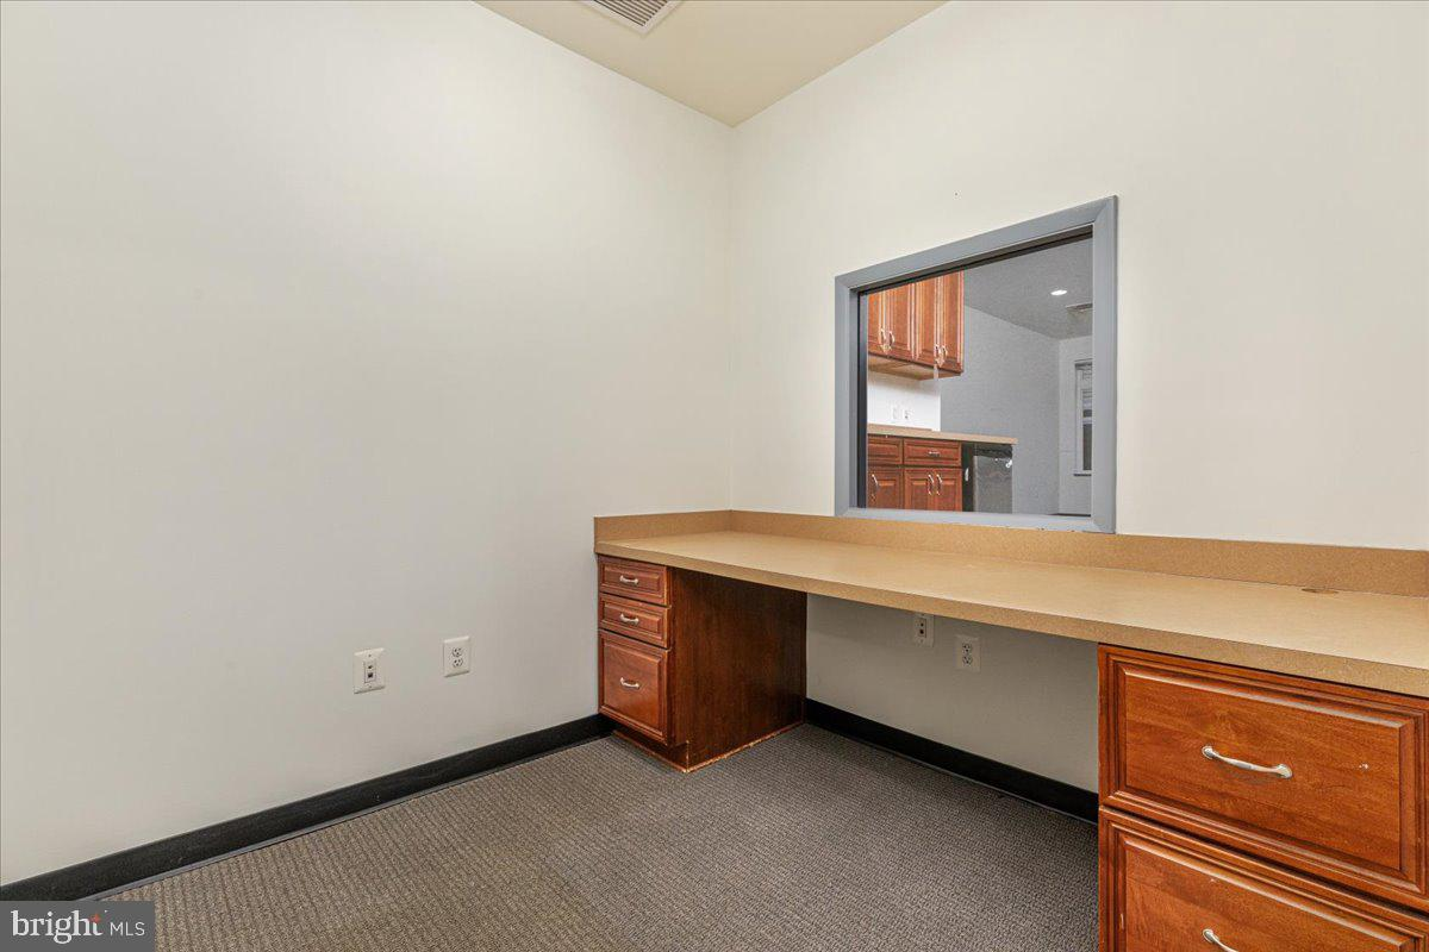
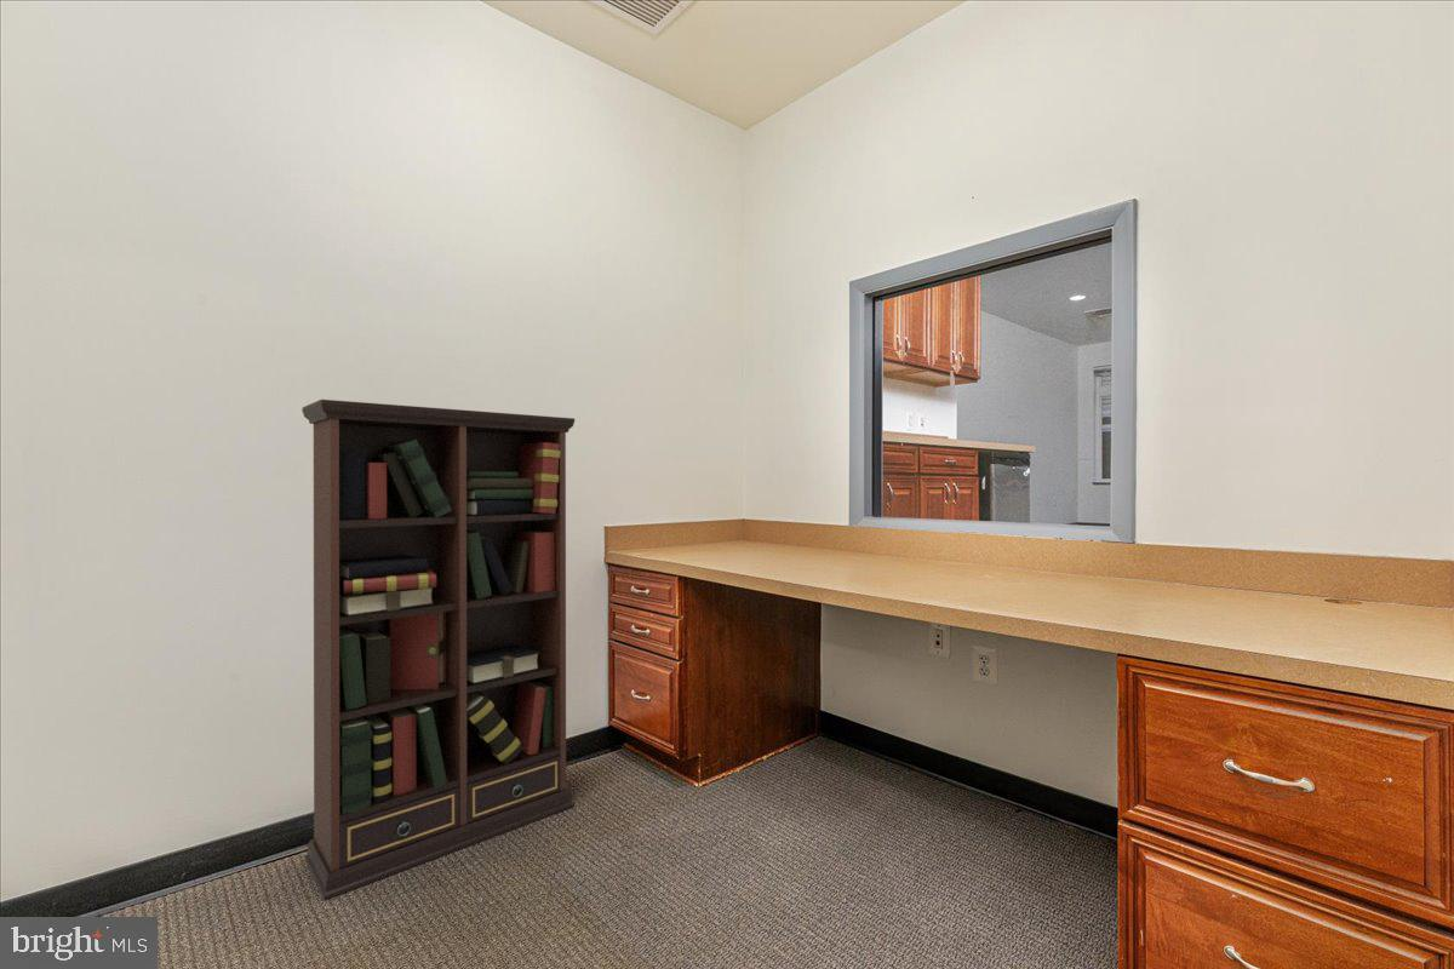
+ bookcase (450, 621)
